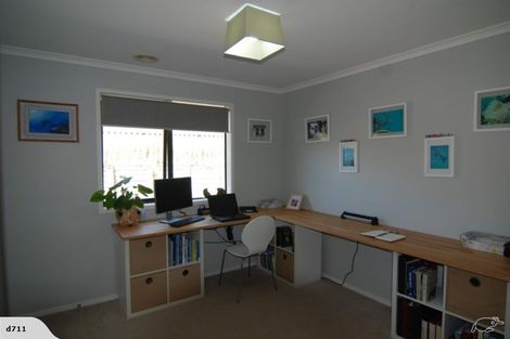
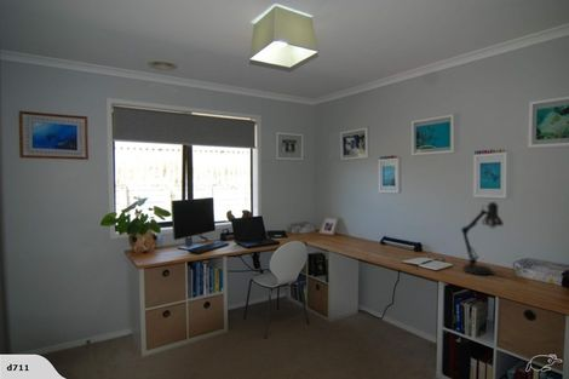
+ desk lamp (472, 226)
